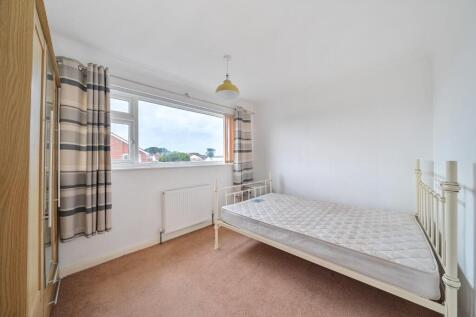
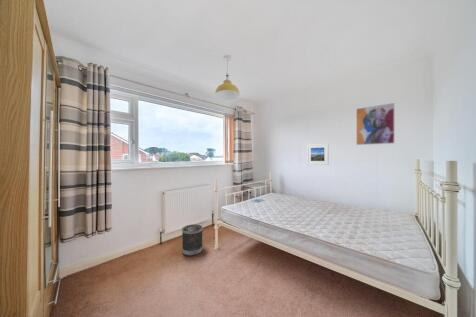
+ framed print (317, 154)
+ wastebasket (192, 239)
+ wall art (374, 125)
